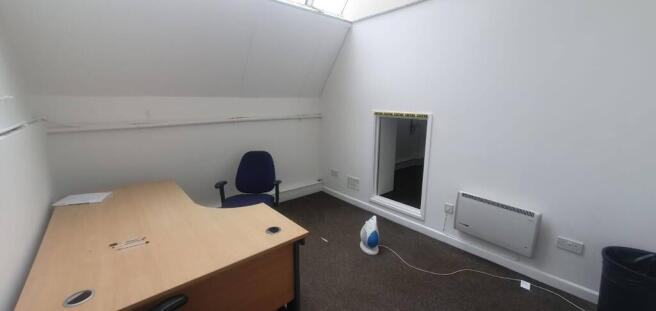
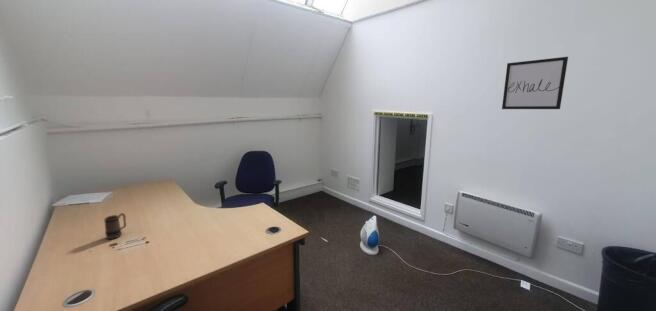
+ mug (116, 225)
+ wall art (532, 85)
